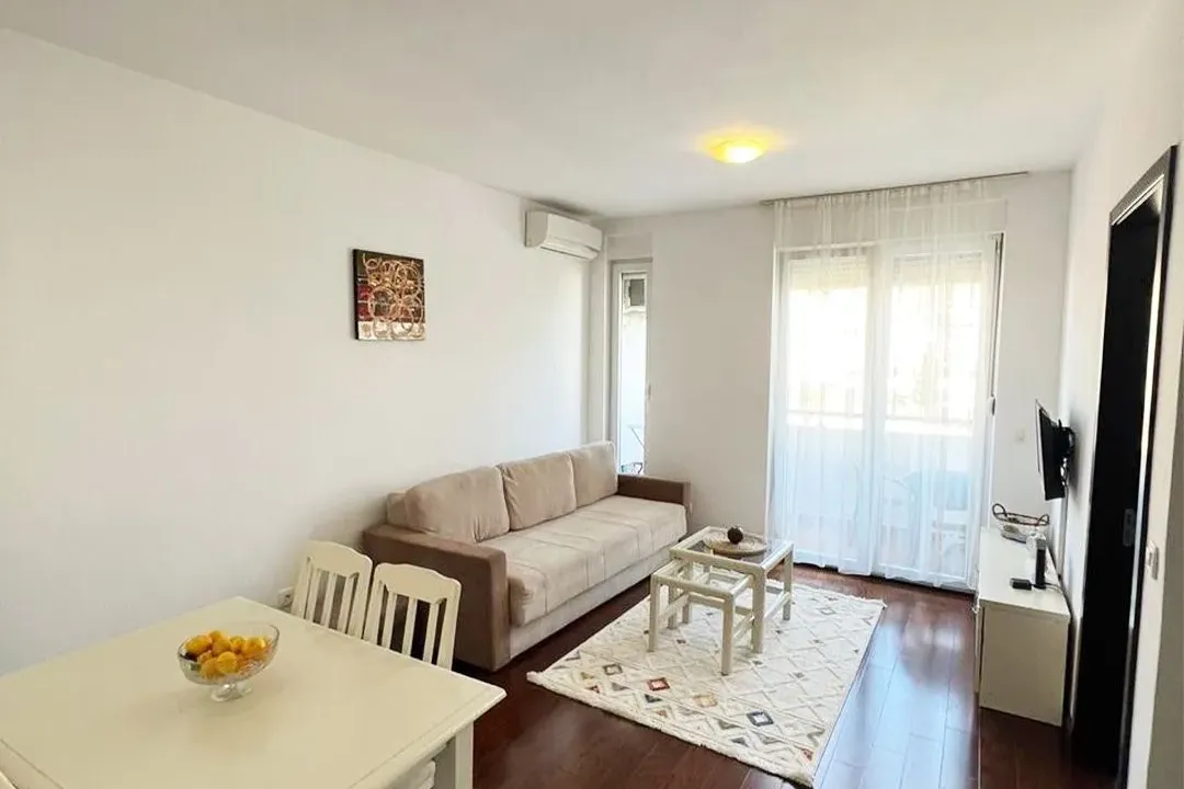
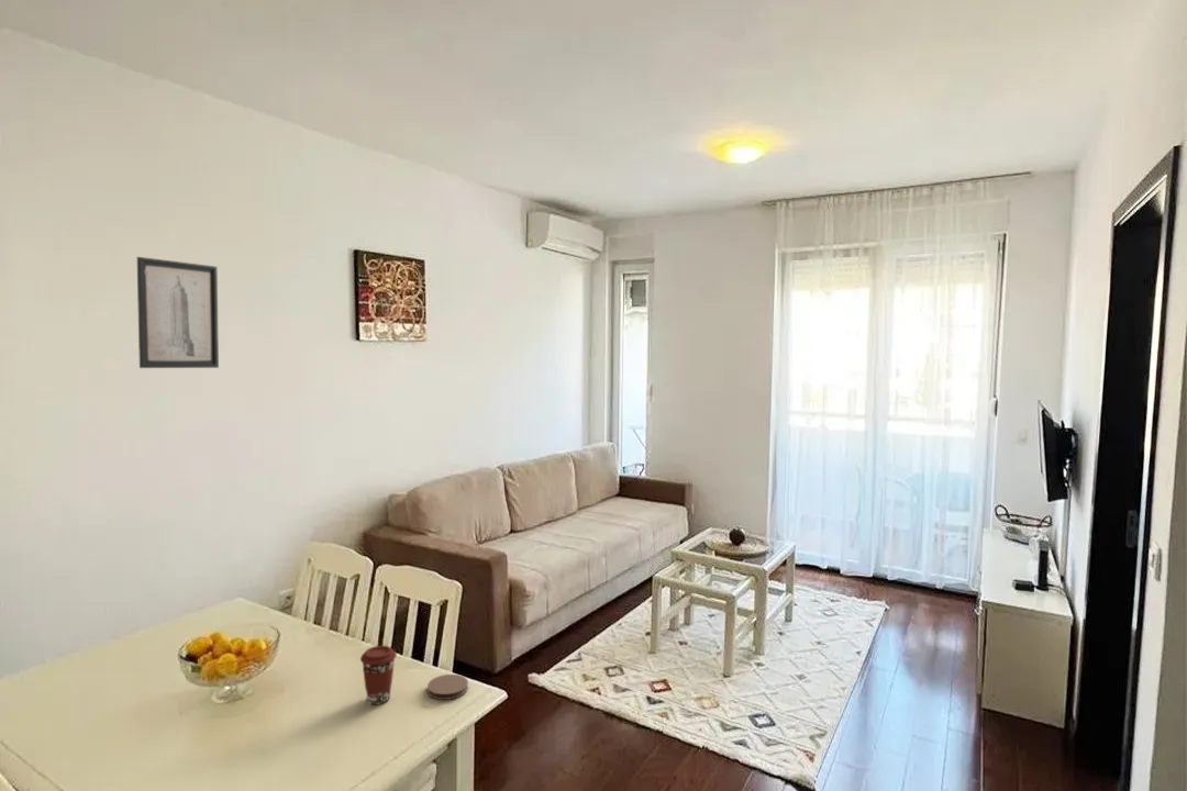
+ coffee cup (378, 675)
+ coaster (447, 686)
+ wall art (179, 314)
